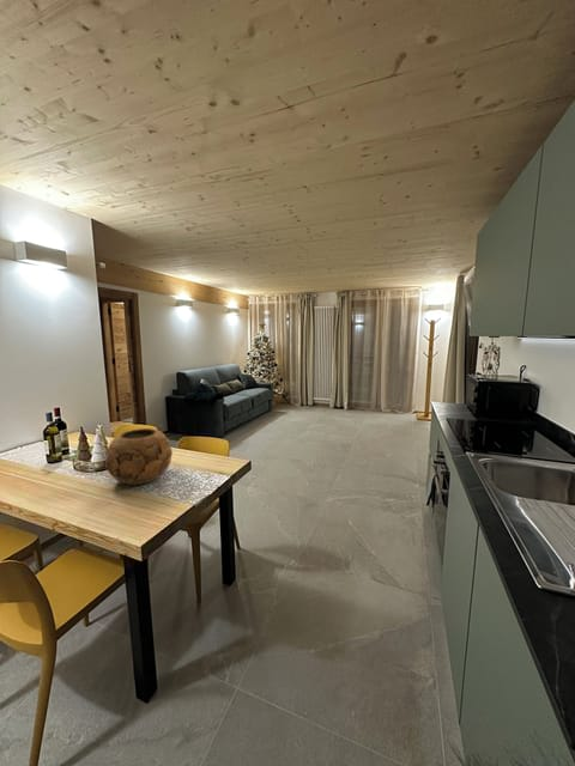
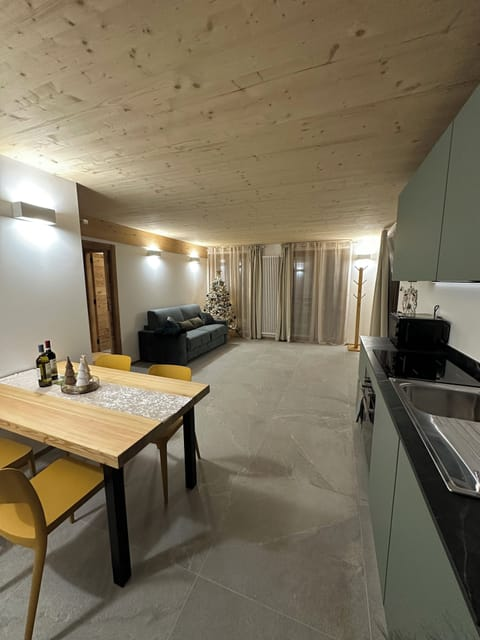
- decorative bowl (140, 455)
